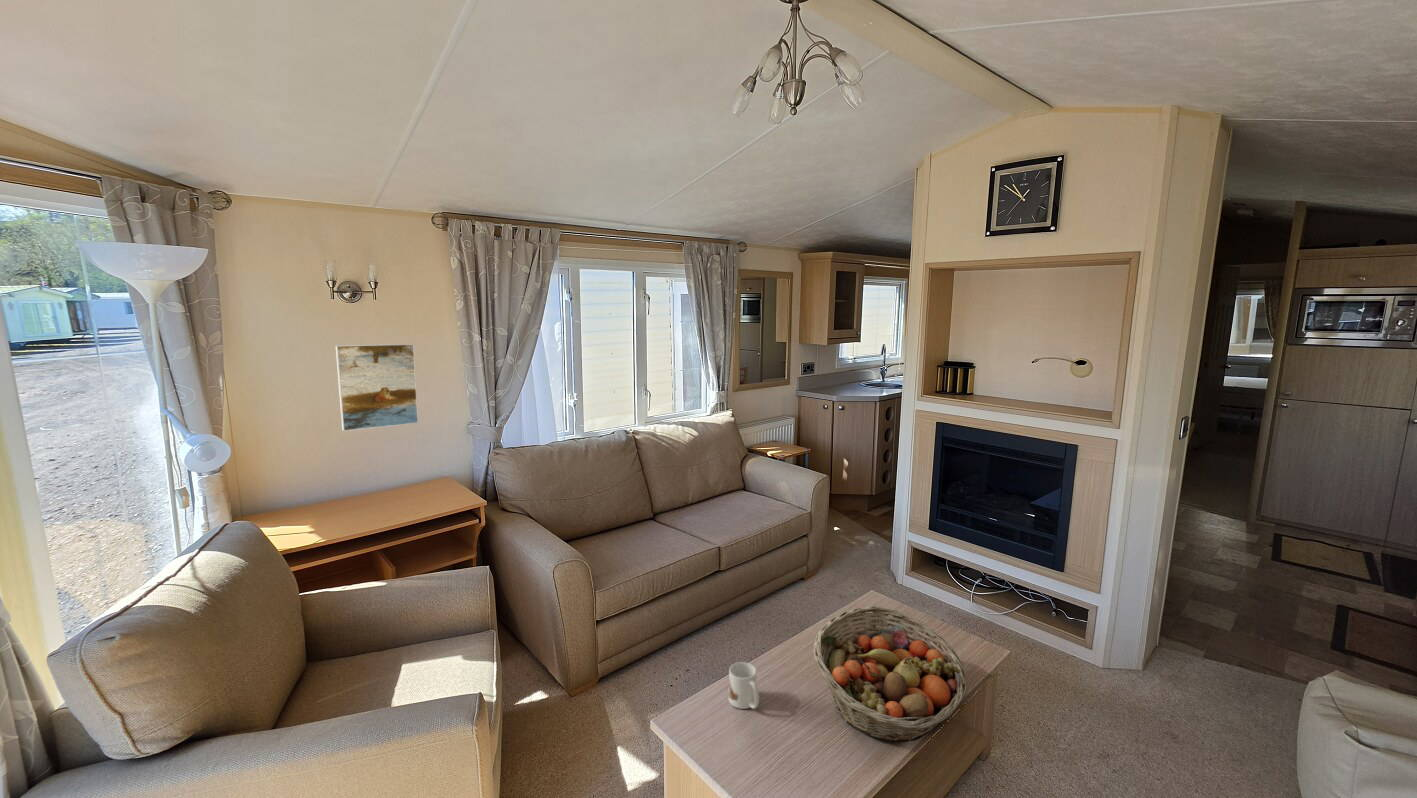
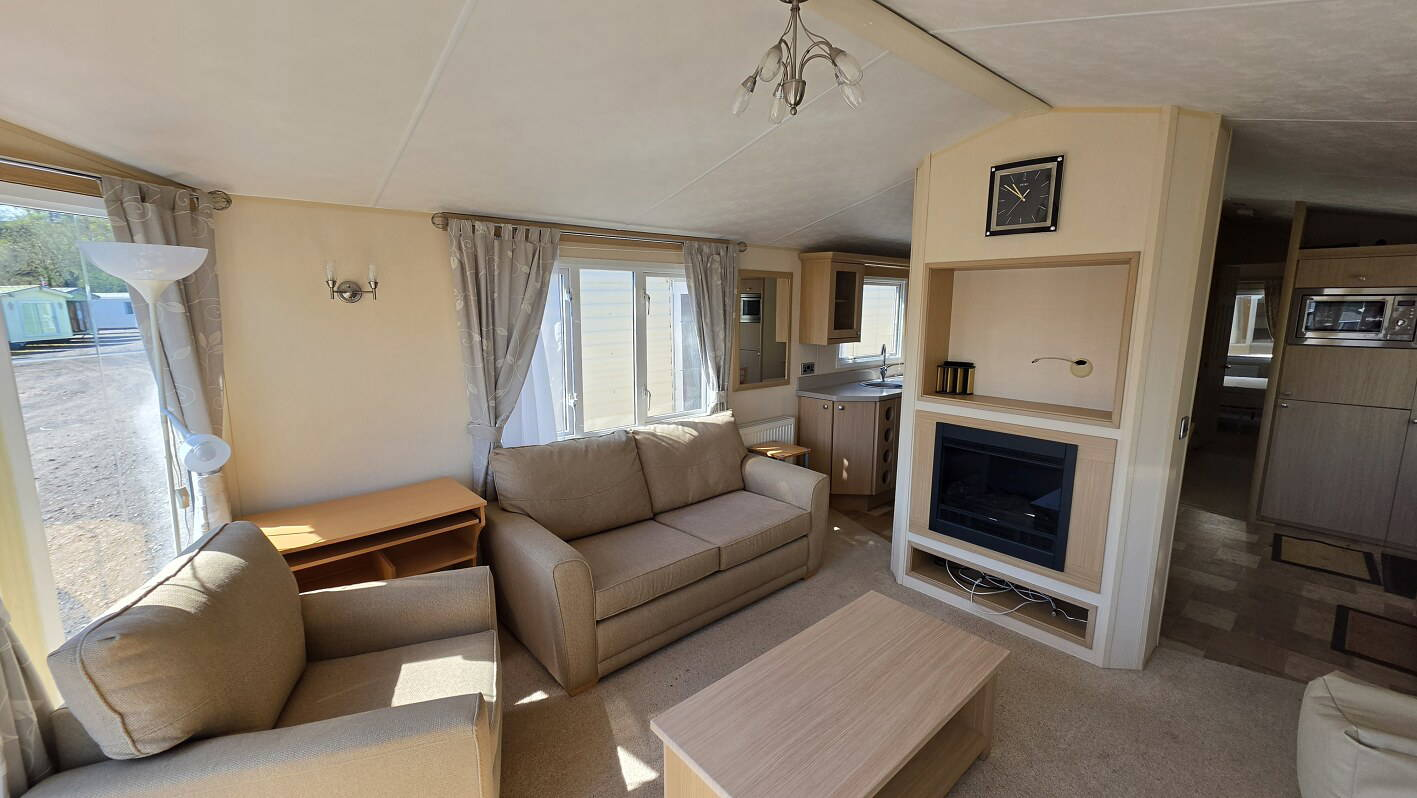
- mug (745, 688)
- fruit basket (888, 671)
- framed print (378, 386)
